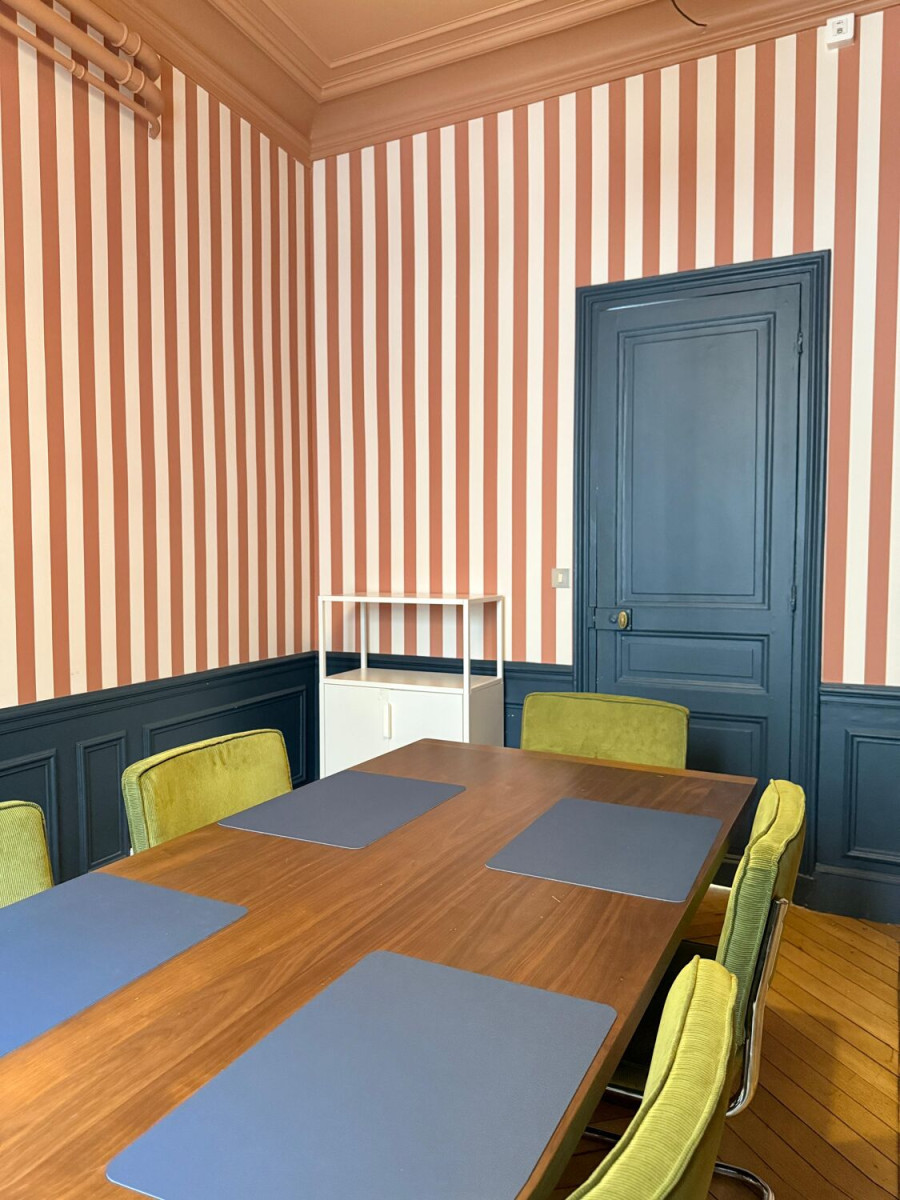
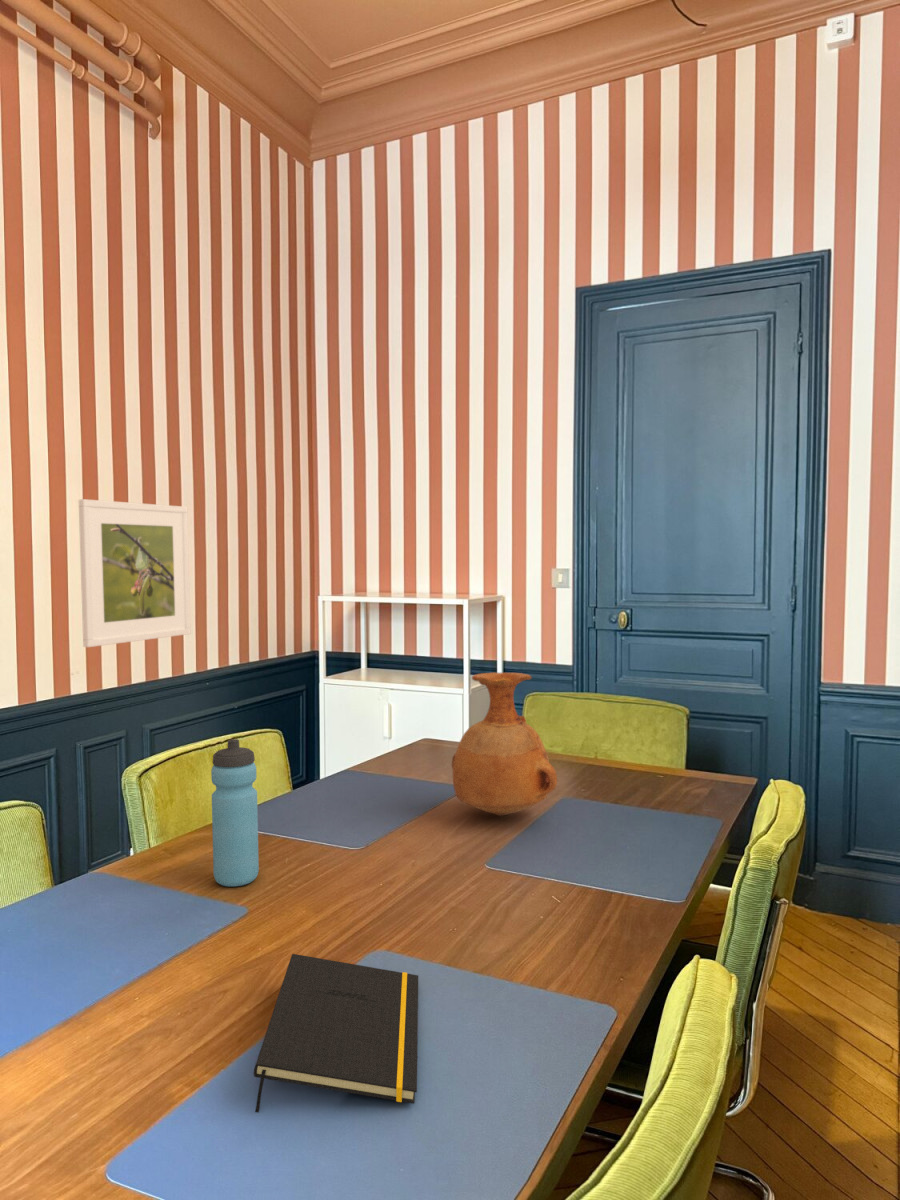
+ water bottle (234, 809)
+ vase (501, 745)
+ notepad (346, 1019)
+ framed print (138, 572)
